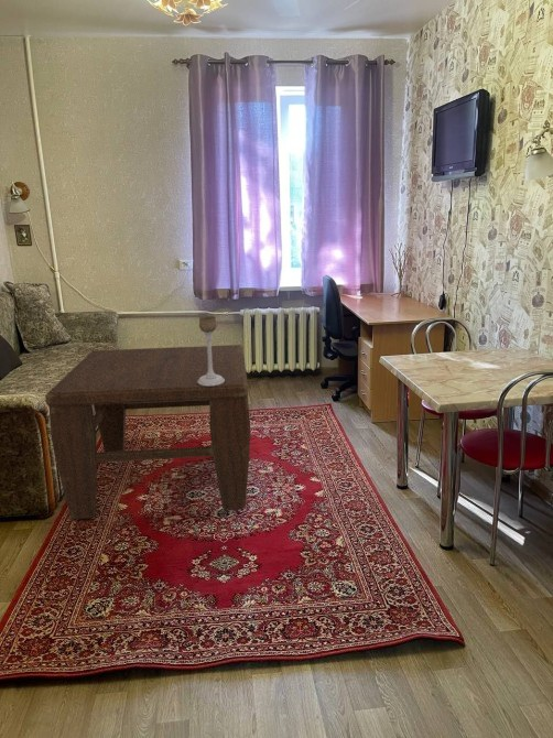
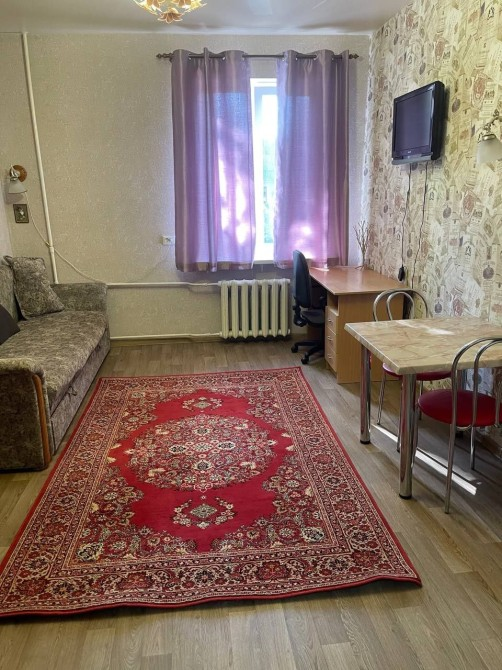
- candle holder (209, 349)
- coffee table (163, 406)
